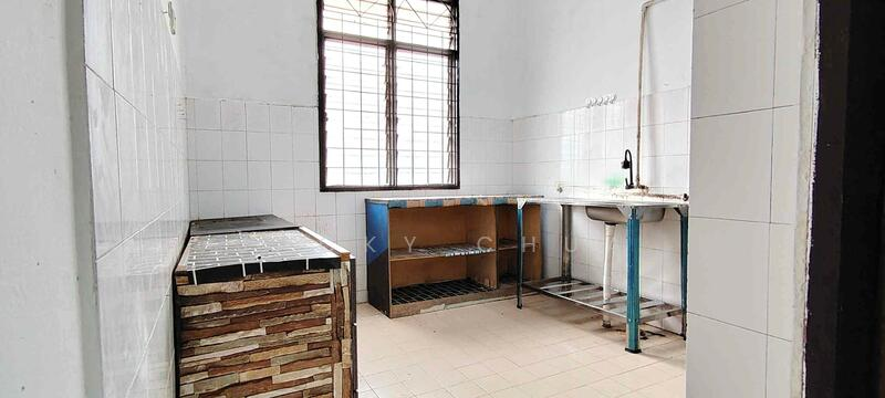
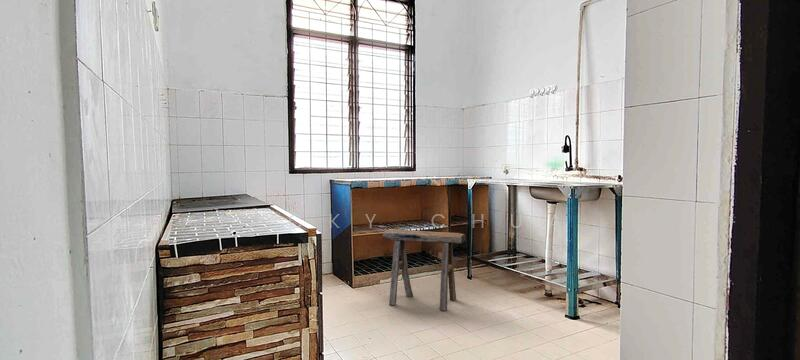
+ stool (407, 267)
